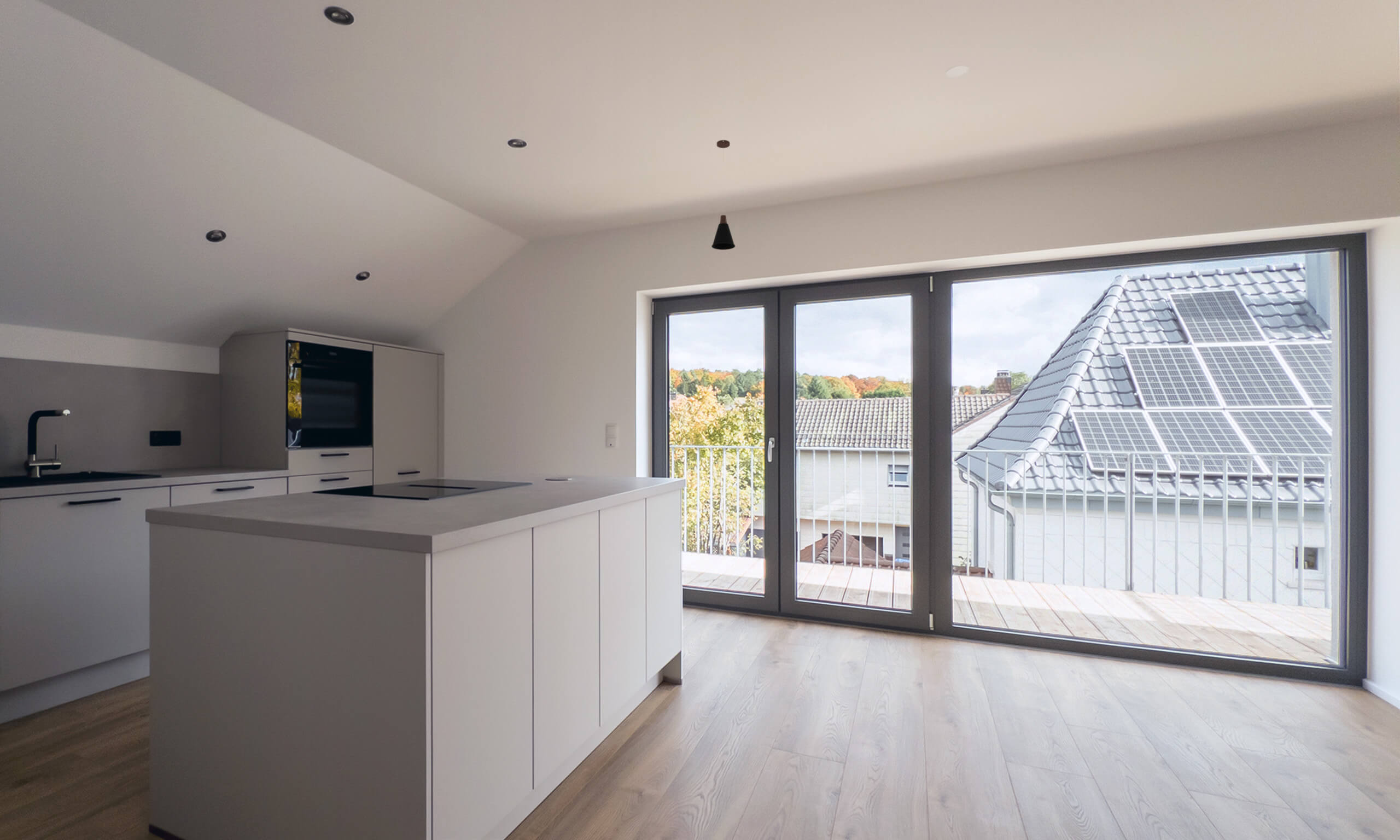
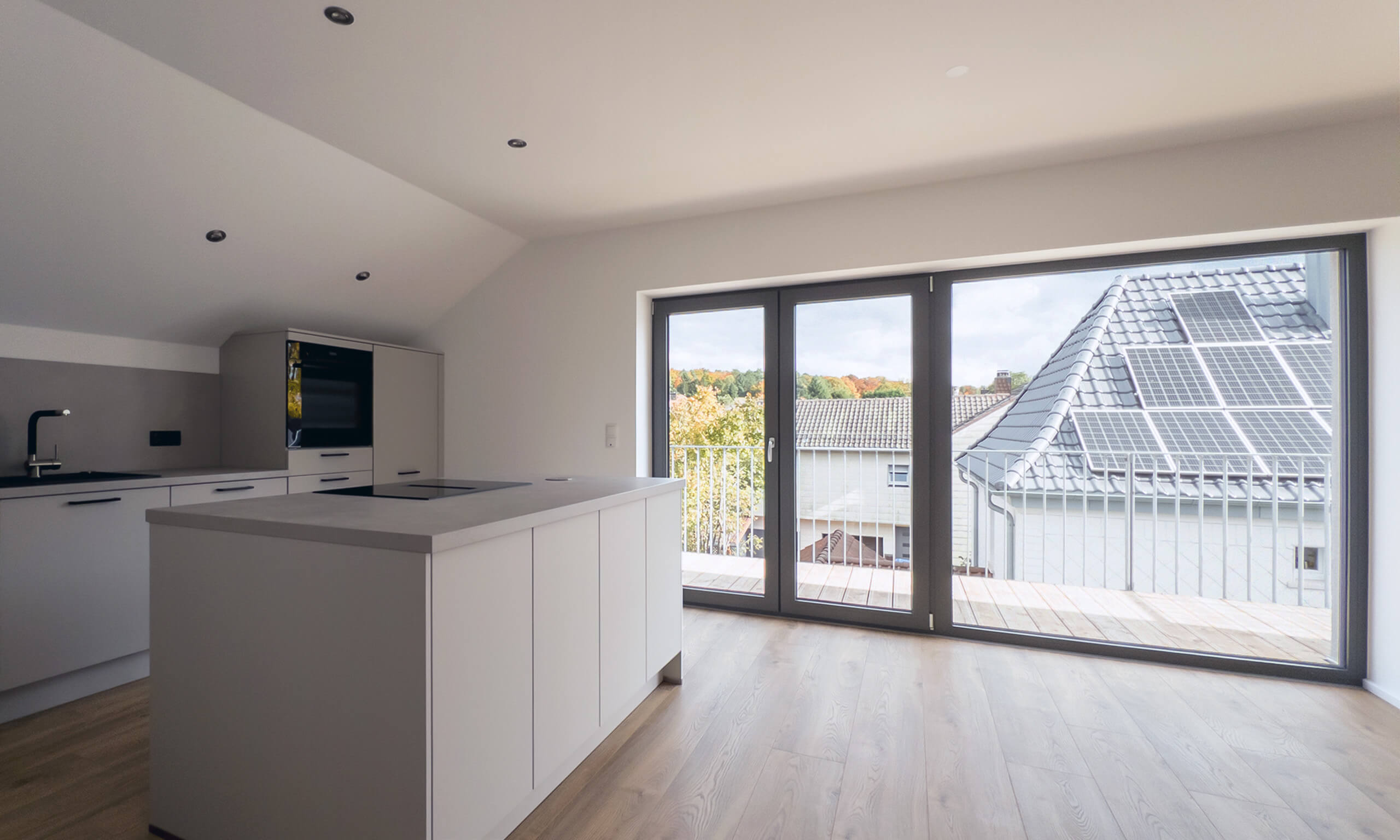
- pendant lamp (723, 215)
